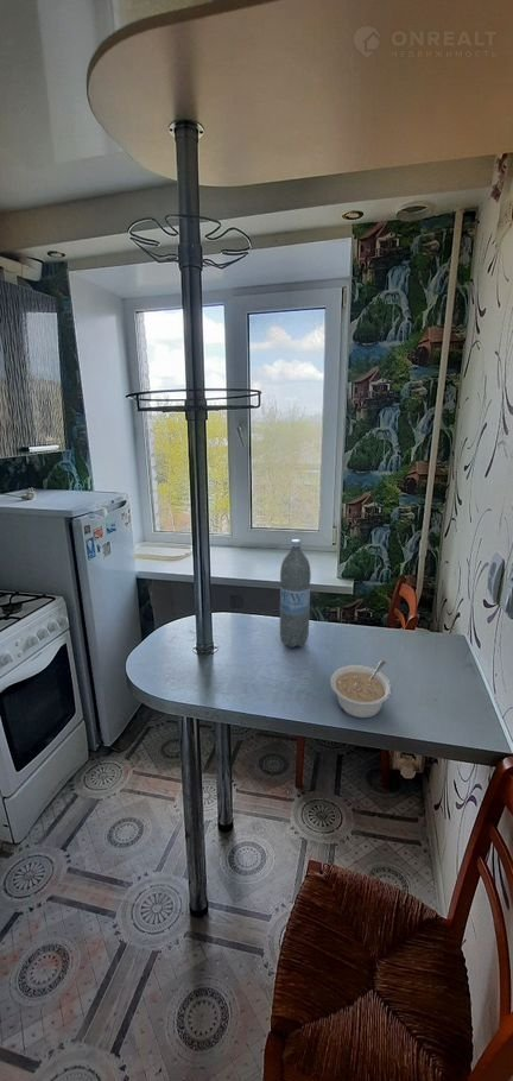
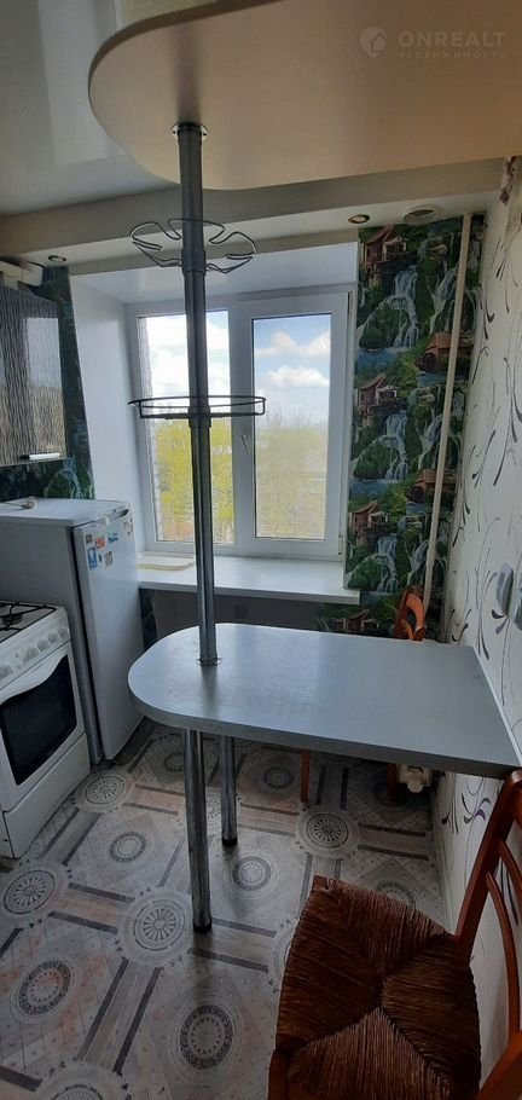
- water bottle (294, 594)
- legume (360, 689)
